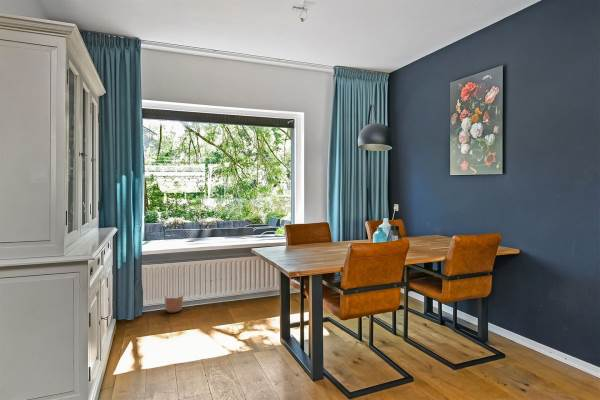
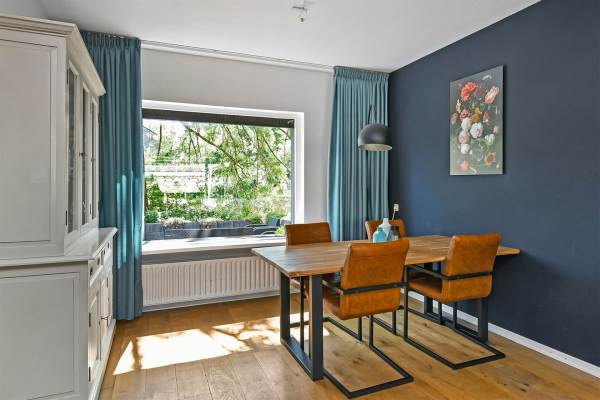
- planter (173, 303)
